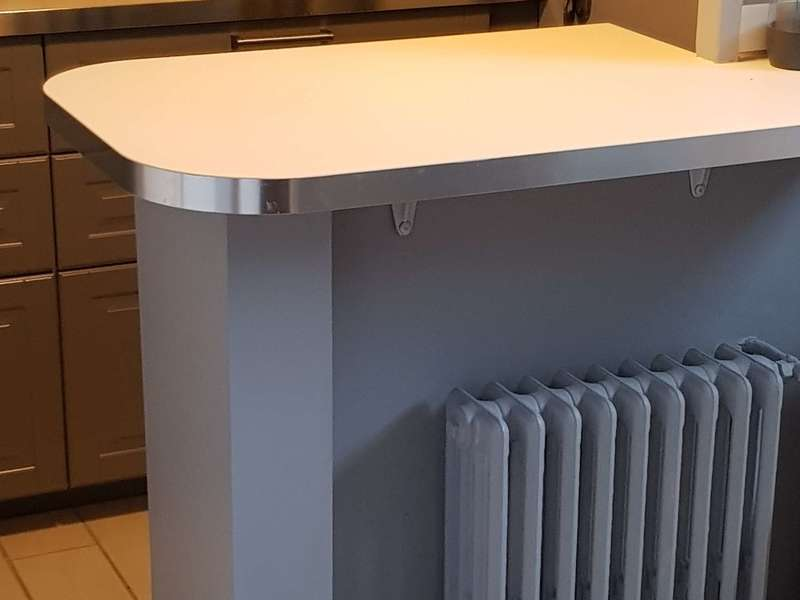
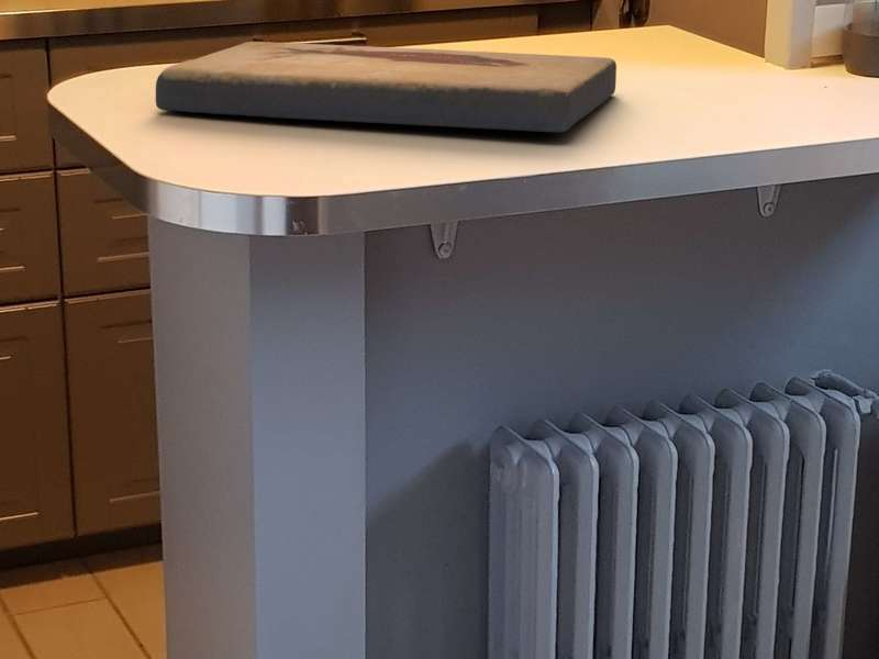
+ fish fossil (393, 81)
